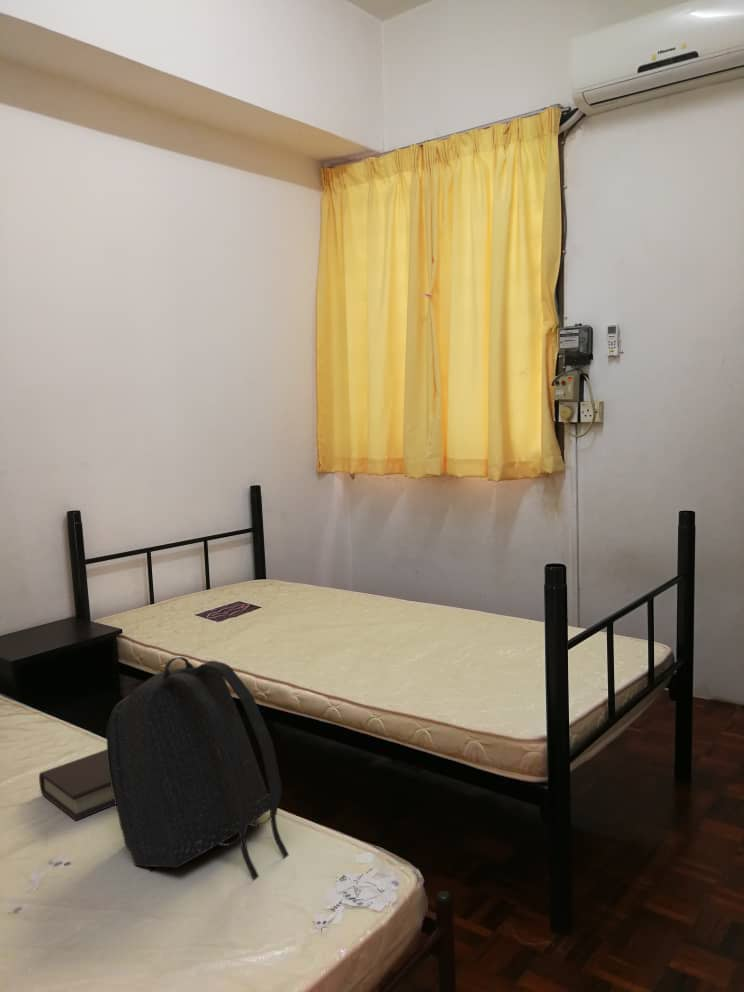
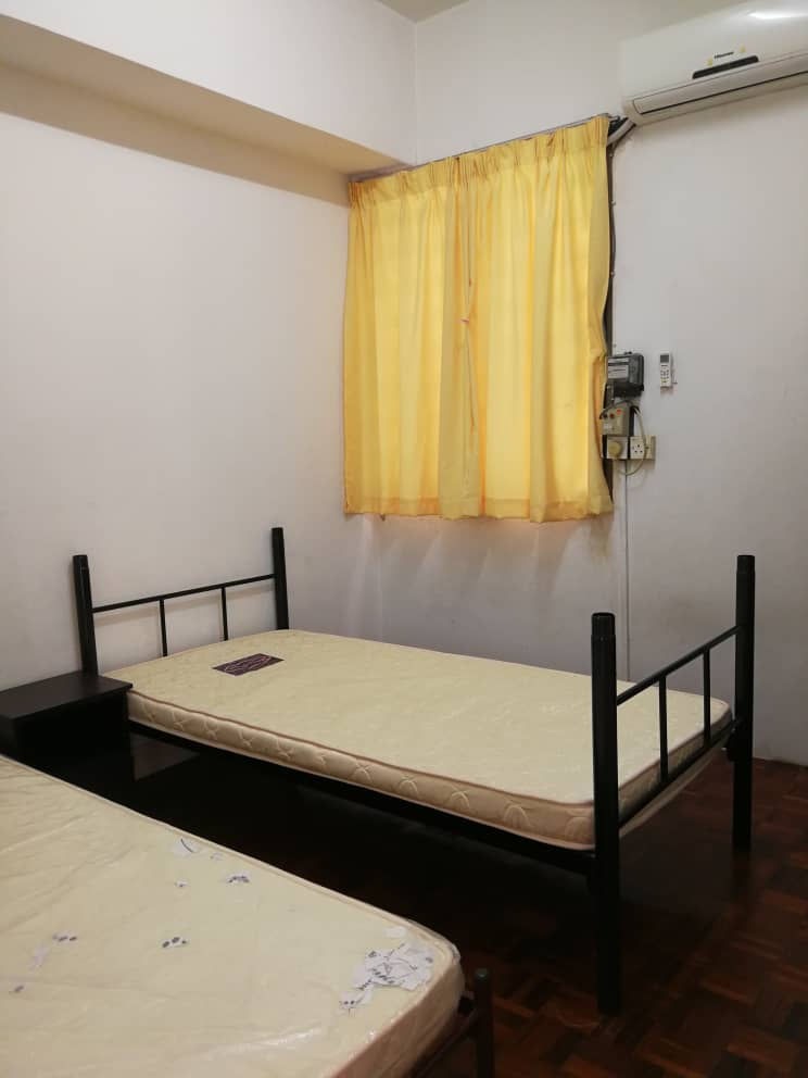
- backpack (198, 752)
- book (108, 773)
